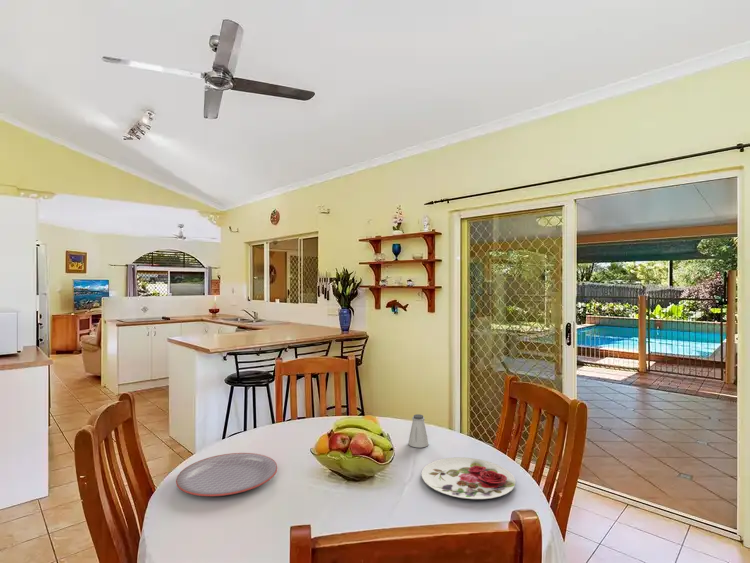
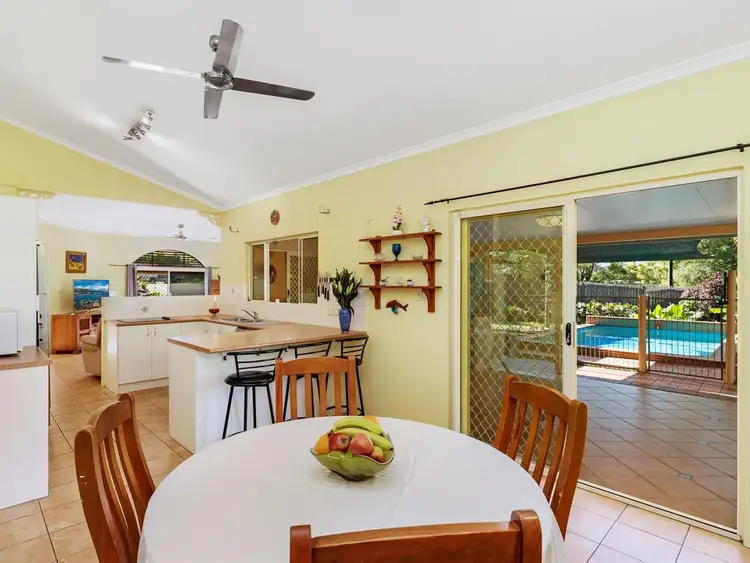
- plate (467, 475)
- plate (228, 475)
- saltshaker (418, 429)
